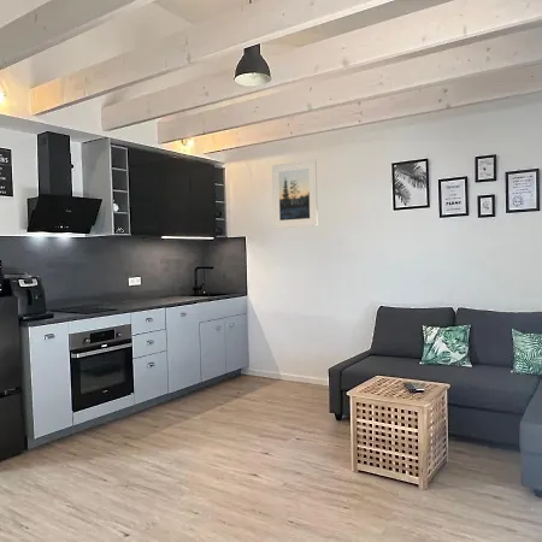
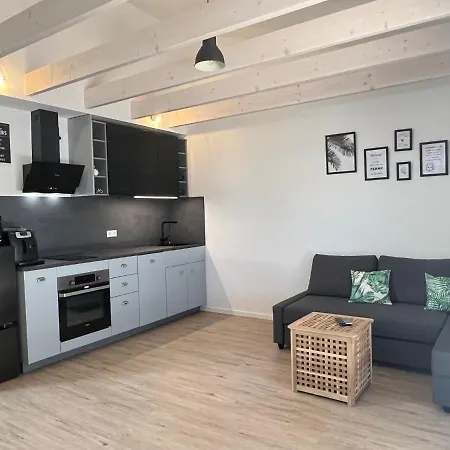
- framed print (294, 194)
